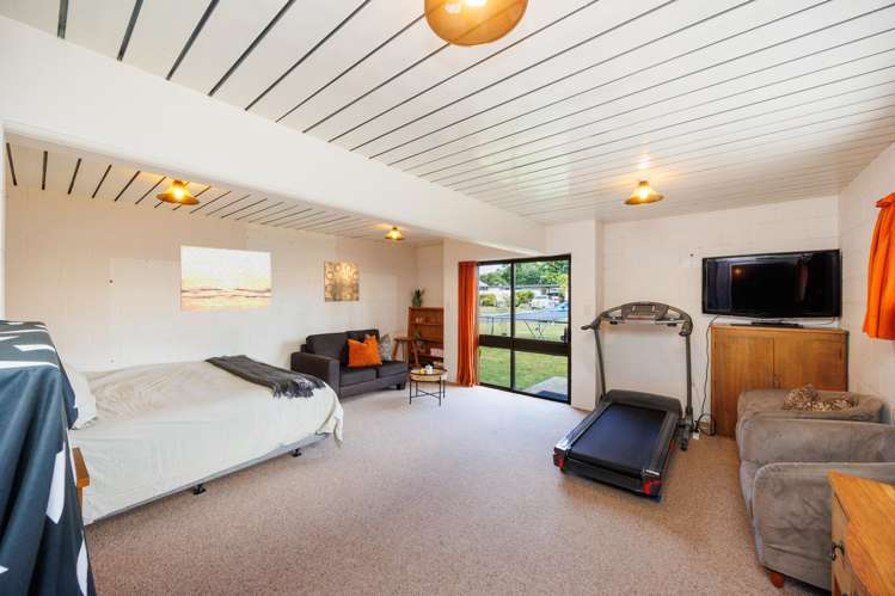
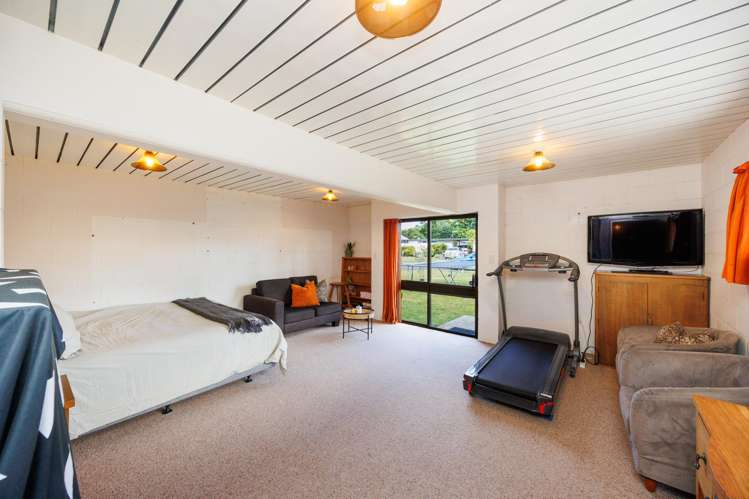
- wall art (342, 282)
- wall art (228, 279)
